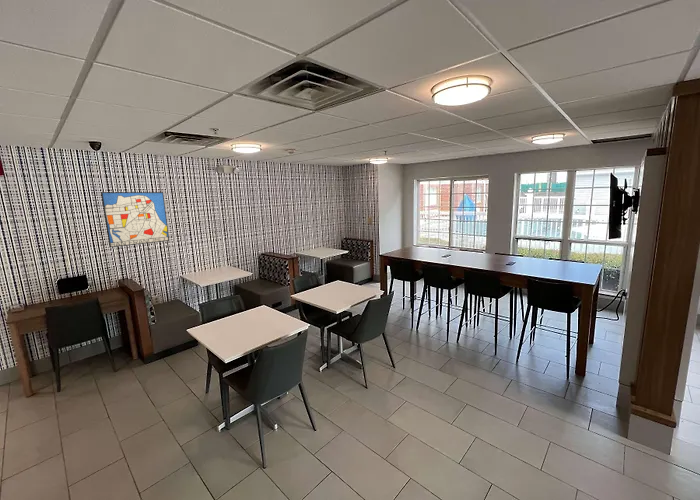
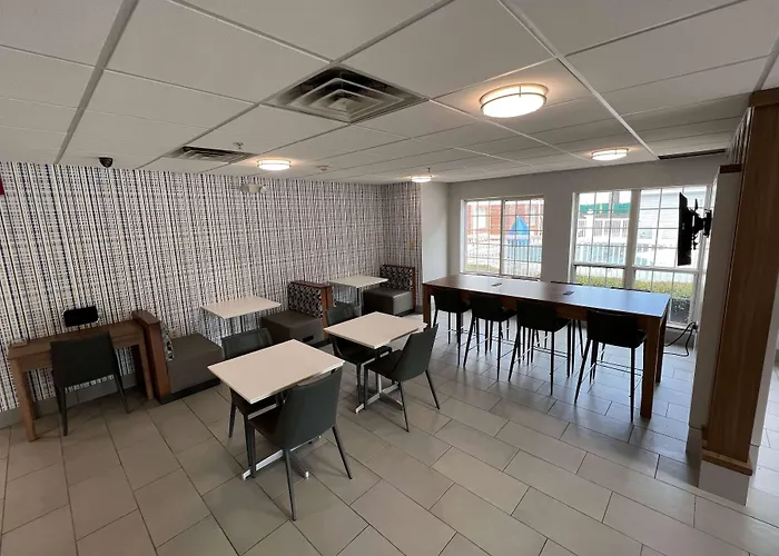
- wall art (137, 218)
